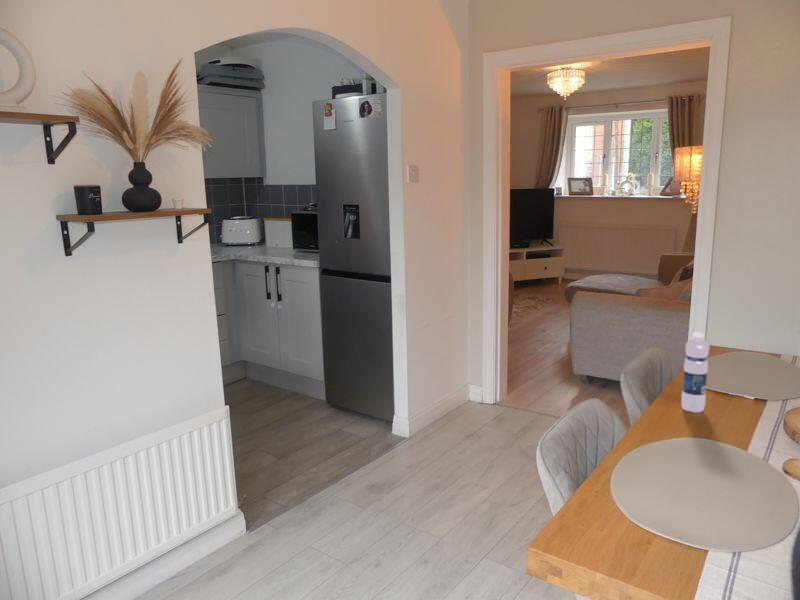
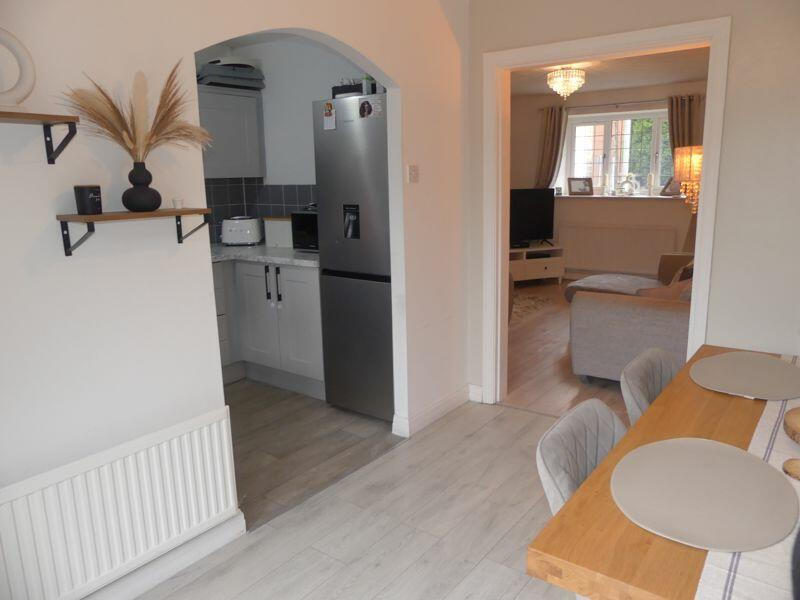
- water bottle (695, 371)
